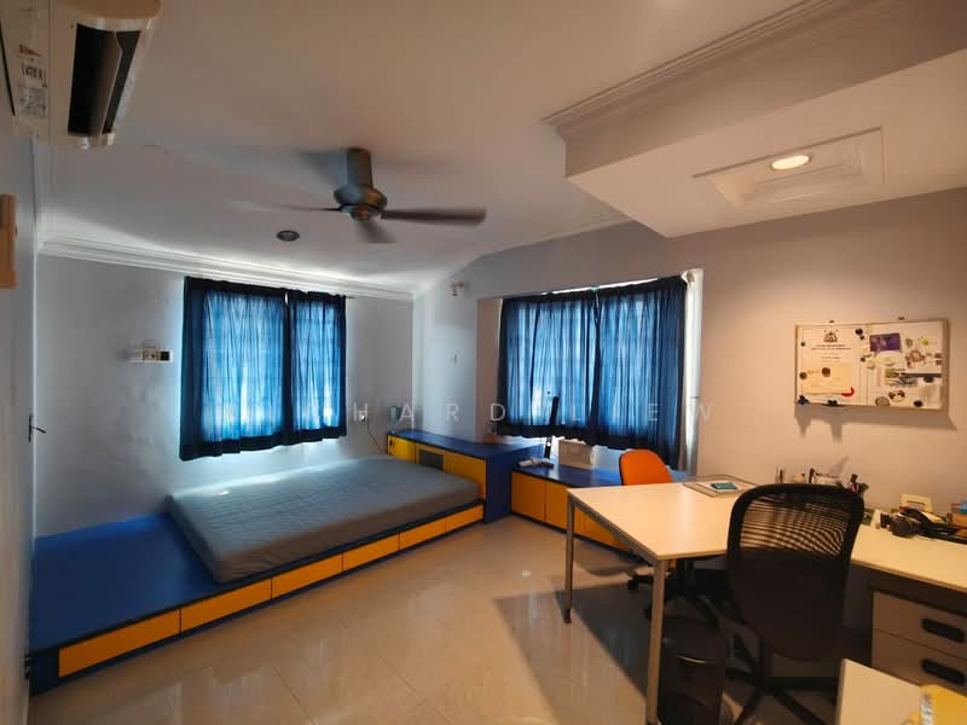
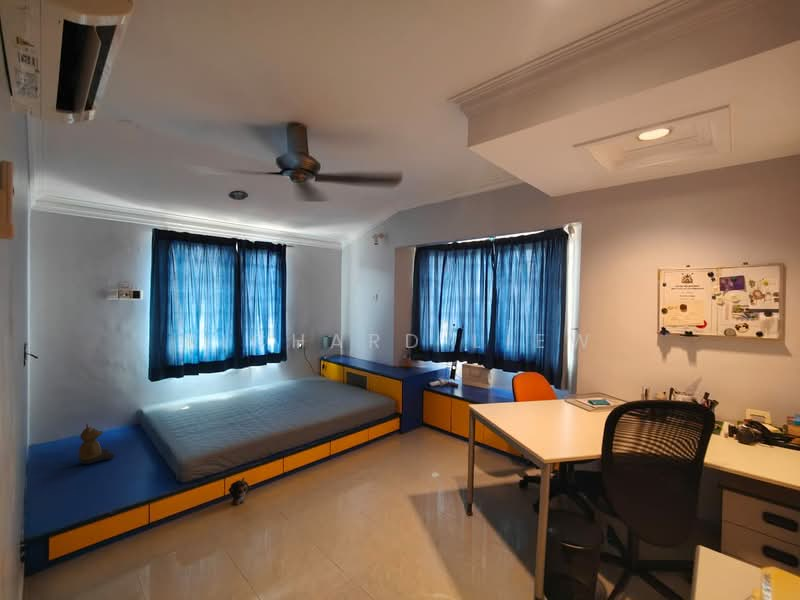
+ plush toy (240, 488)
+ bear (96, 441)
